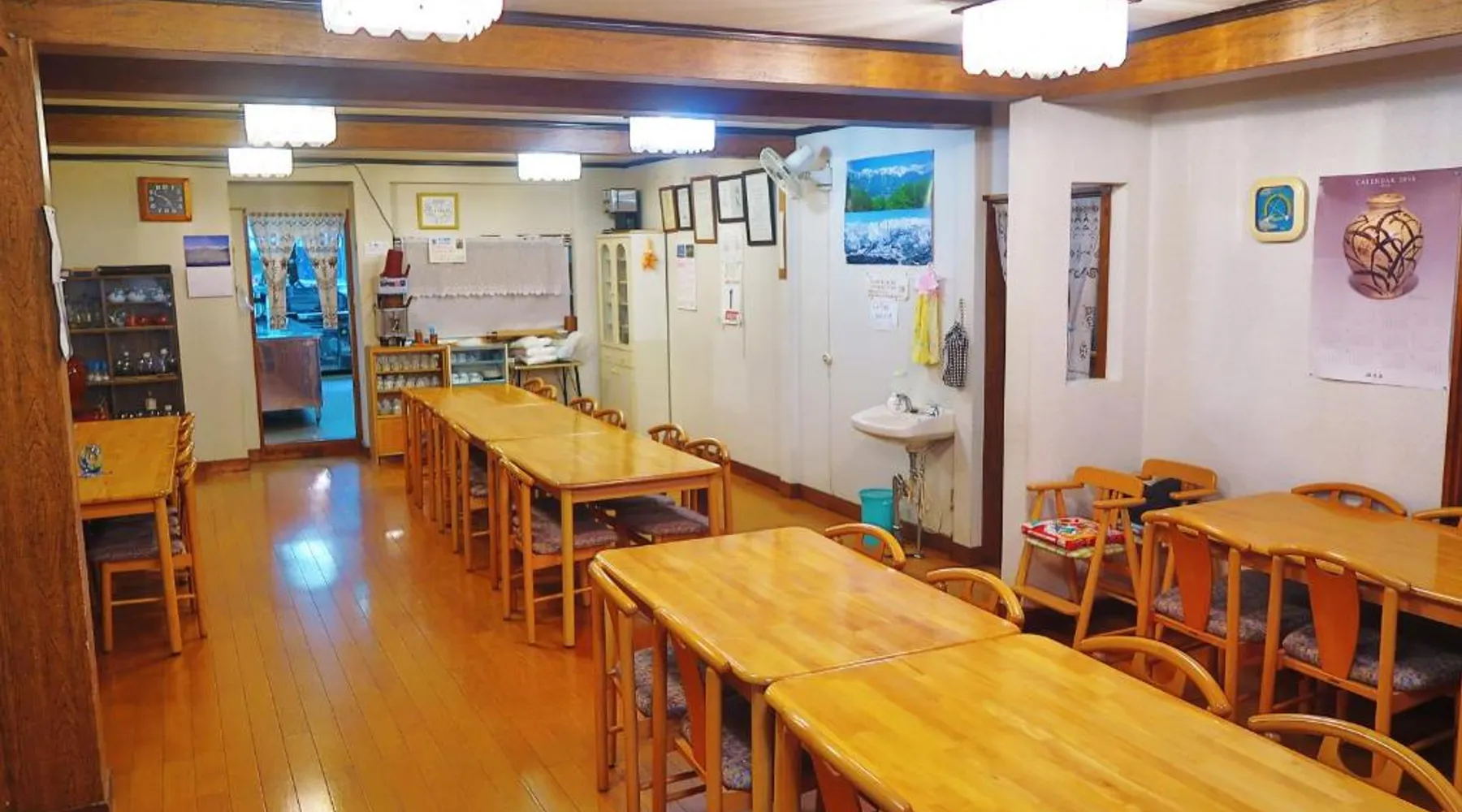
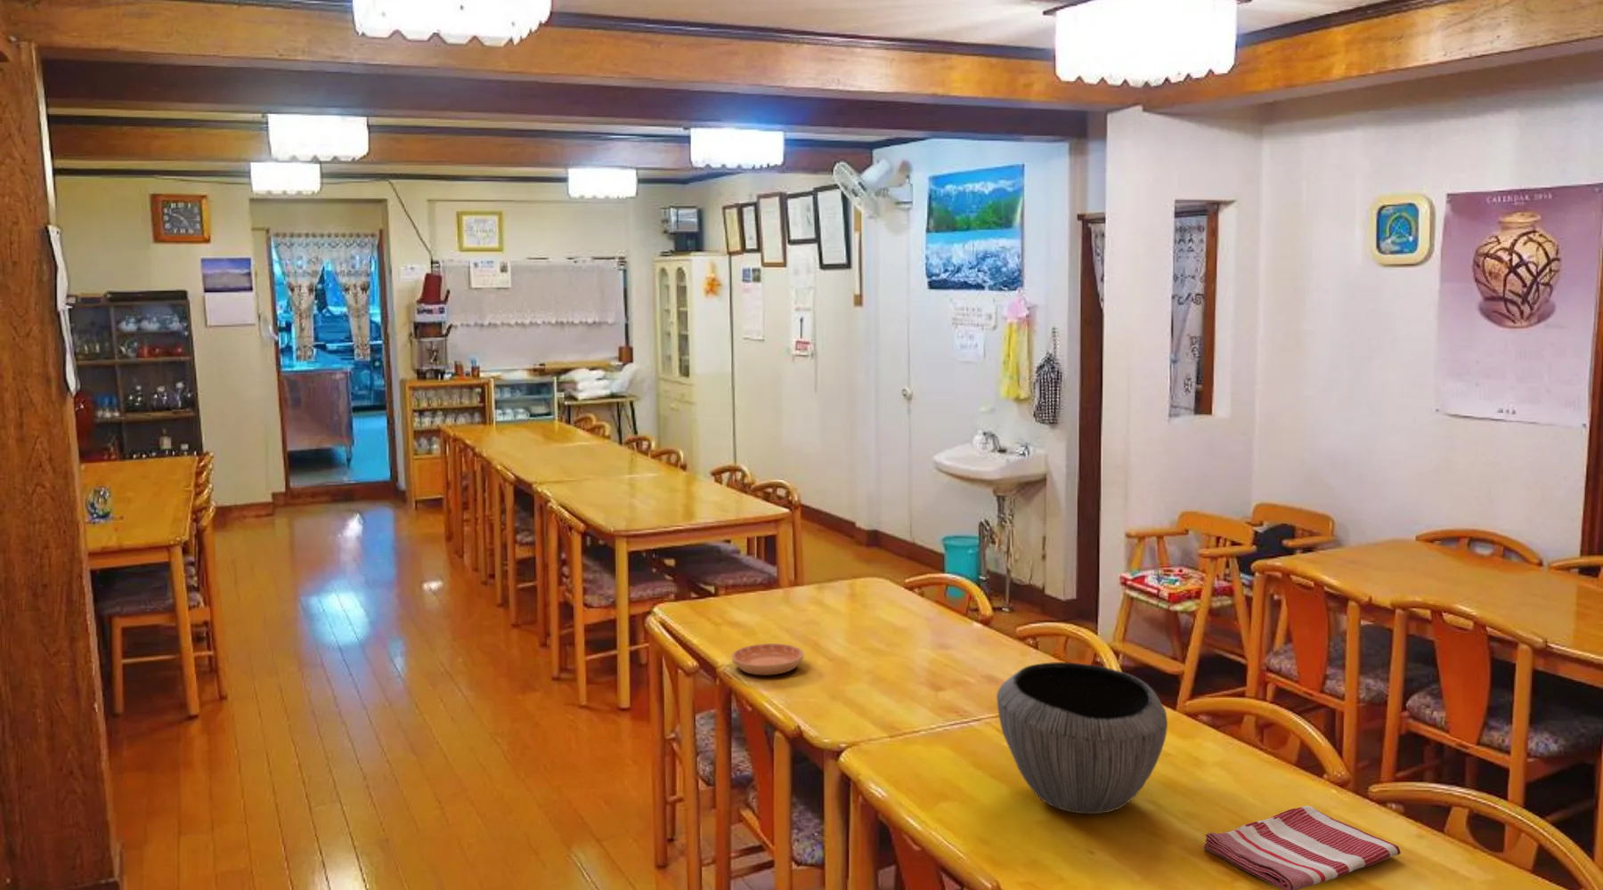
+ saucer (768, 660)
+ bowl (1080, 741)
+ dish towel (1300, 845)
